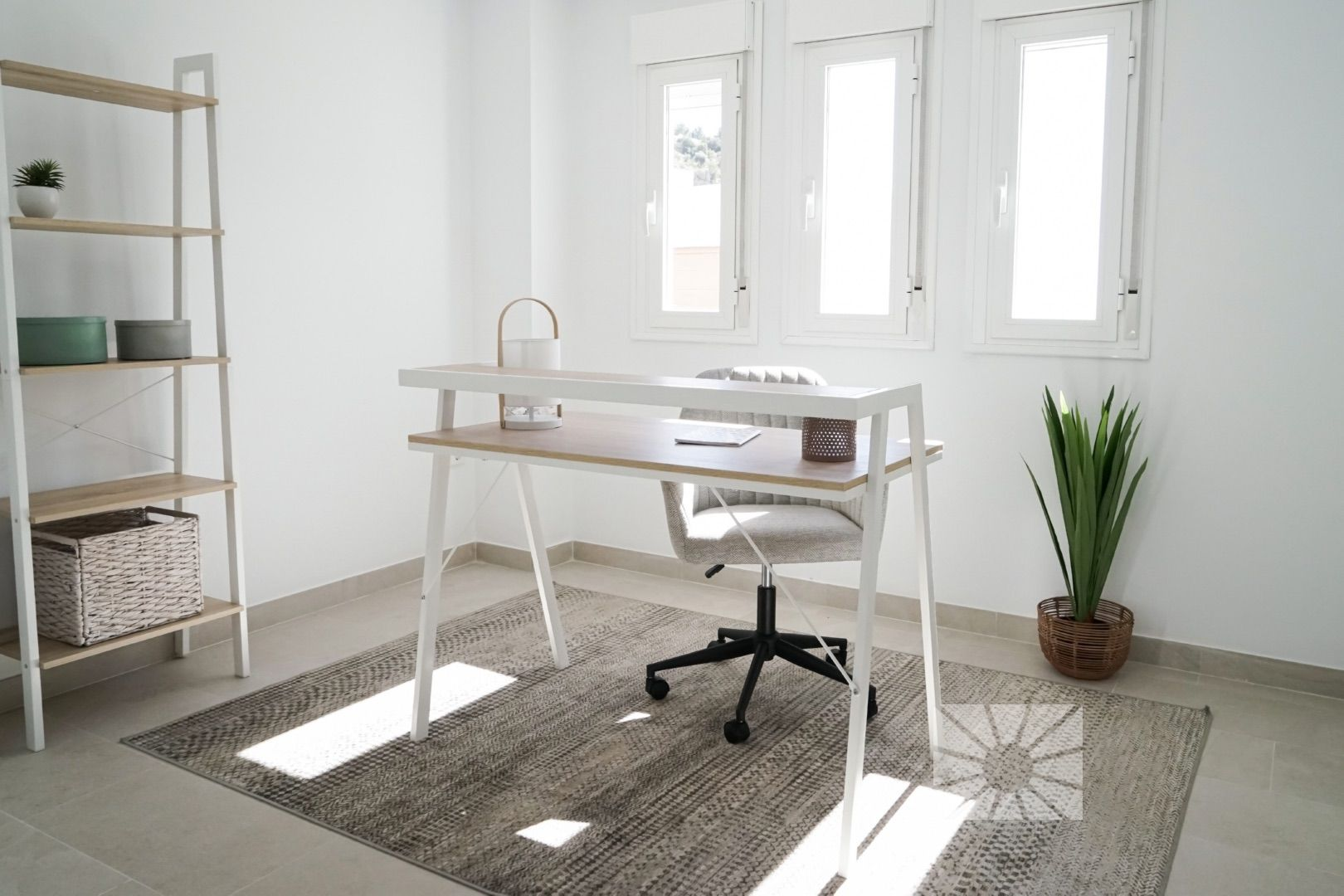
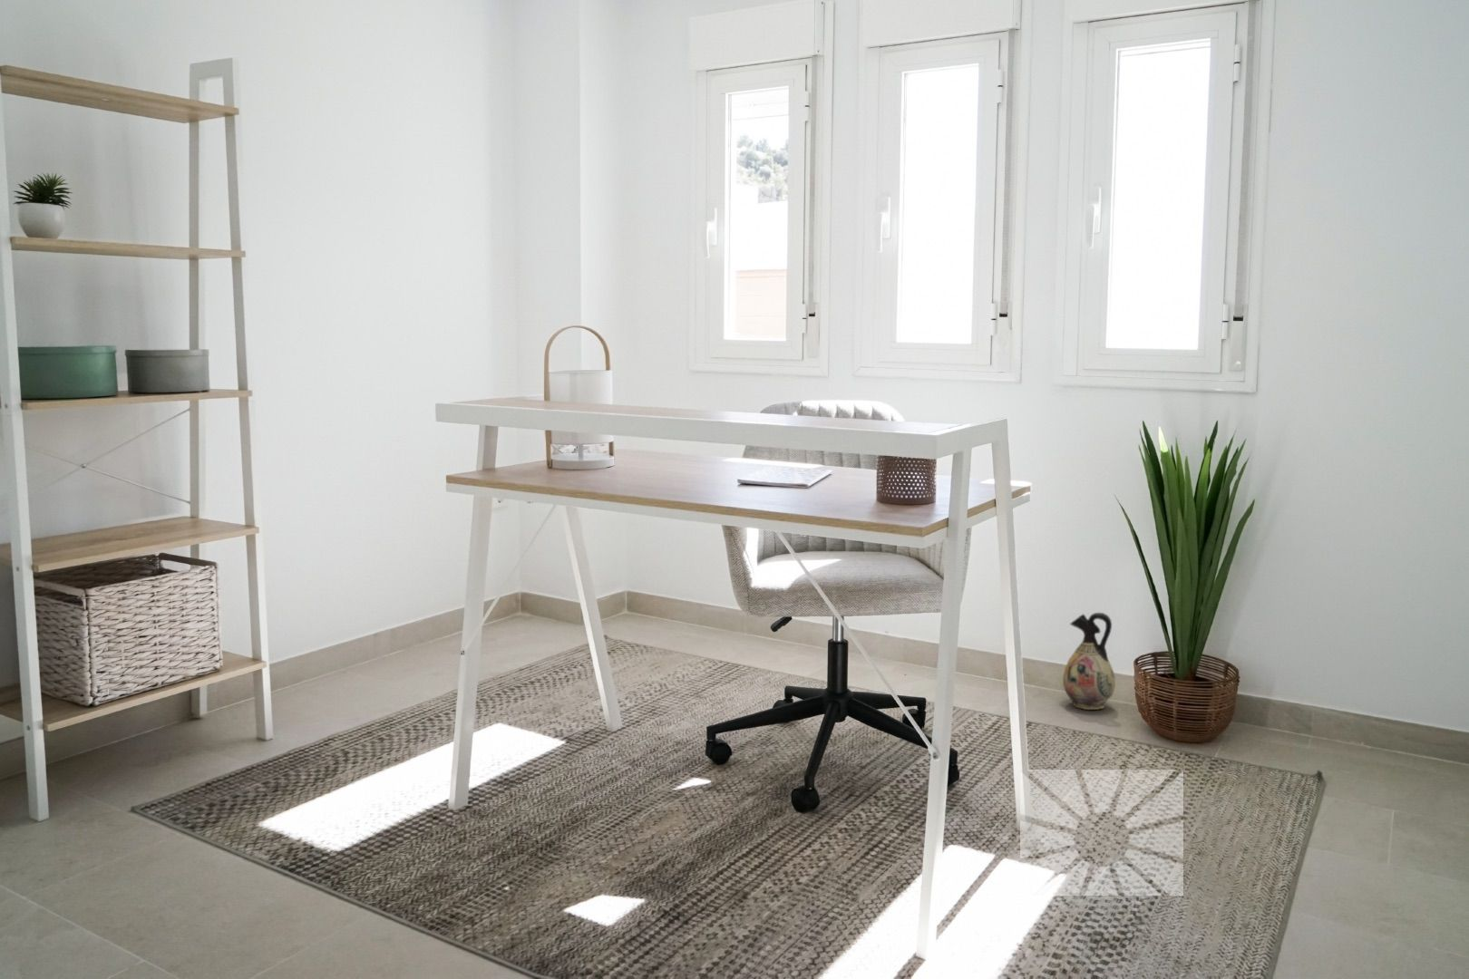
+ ceramic jug (1092, 659)
